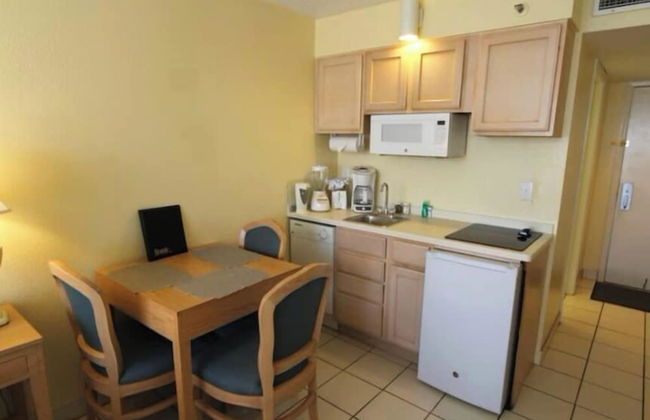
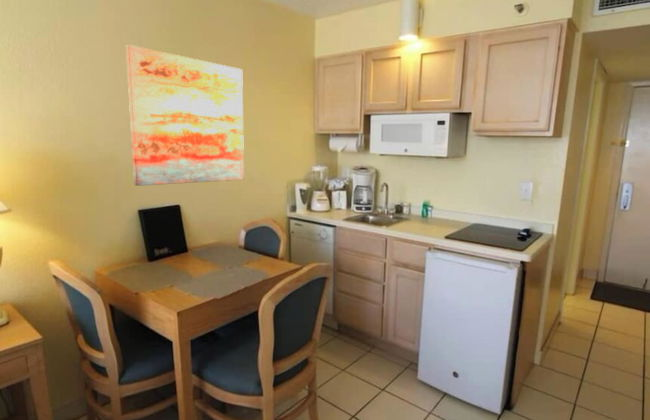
+ wall art (193, 122)
